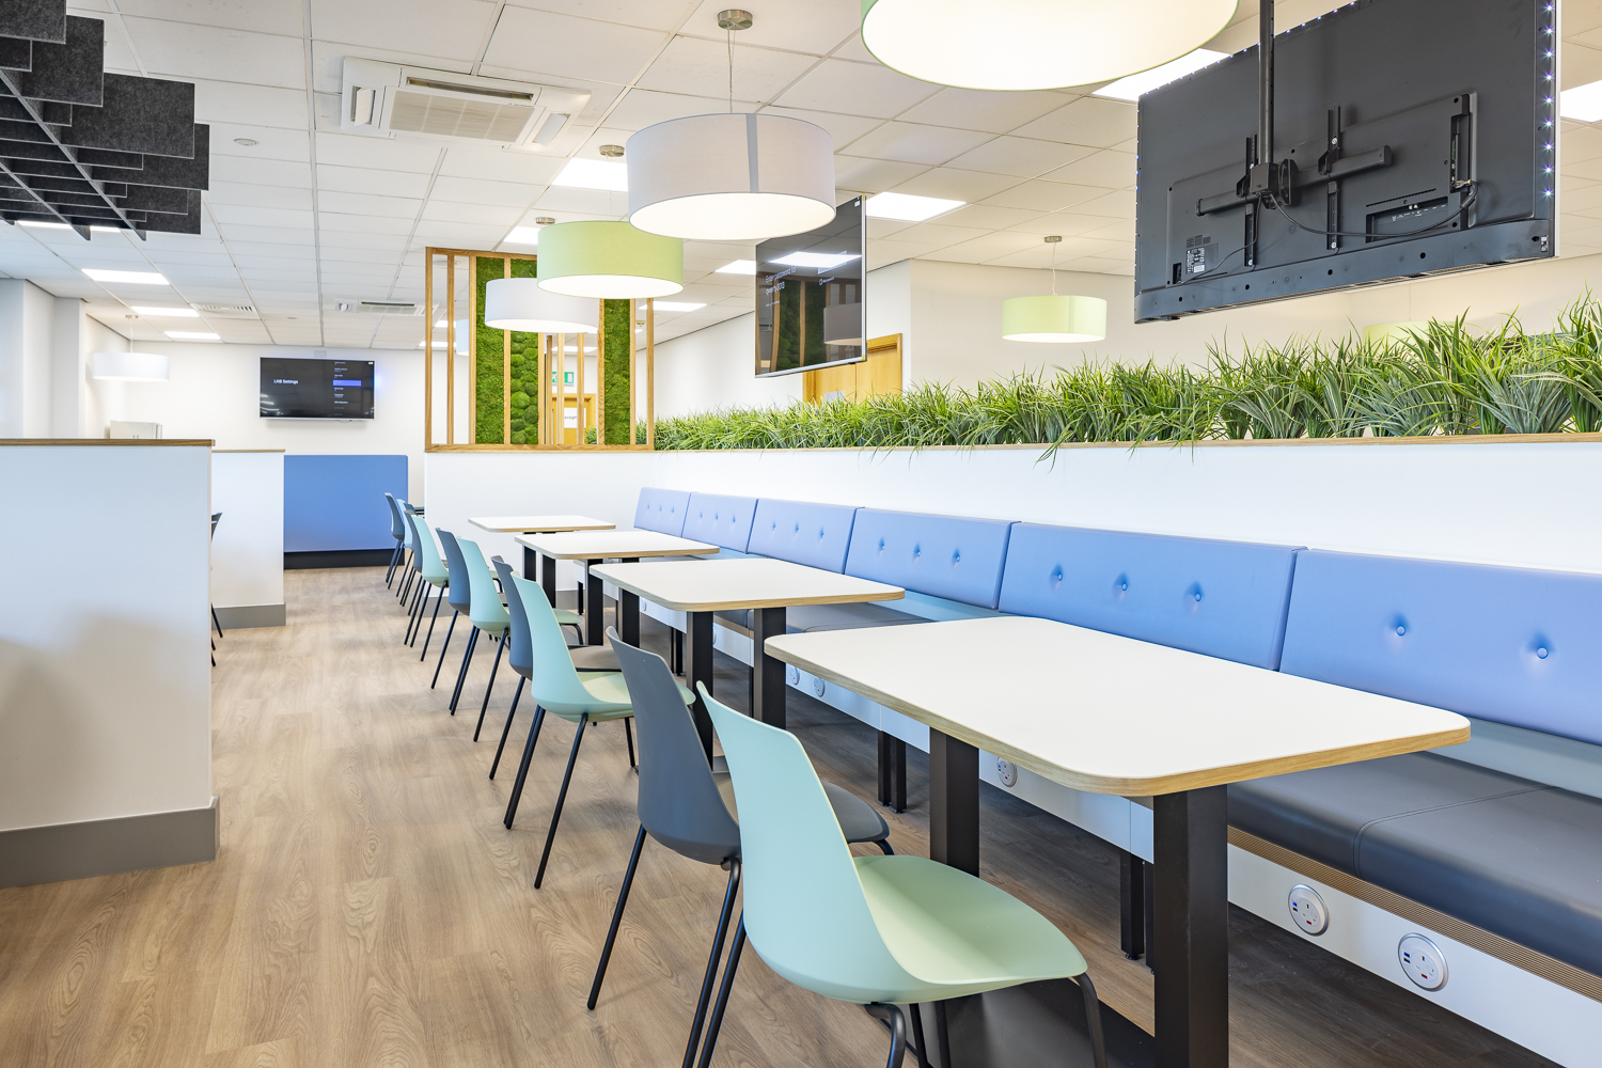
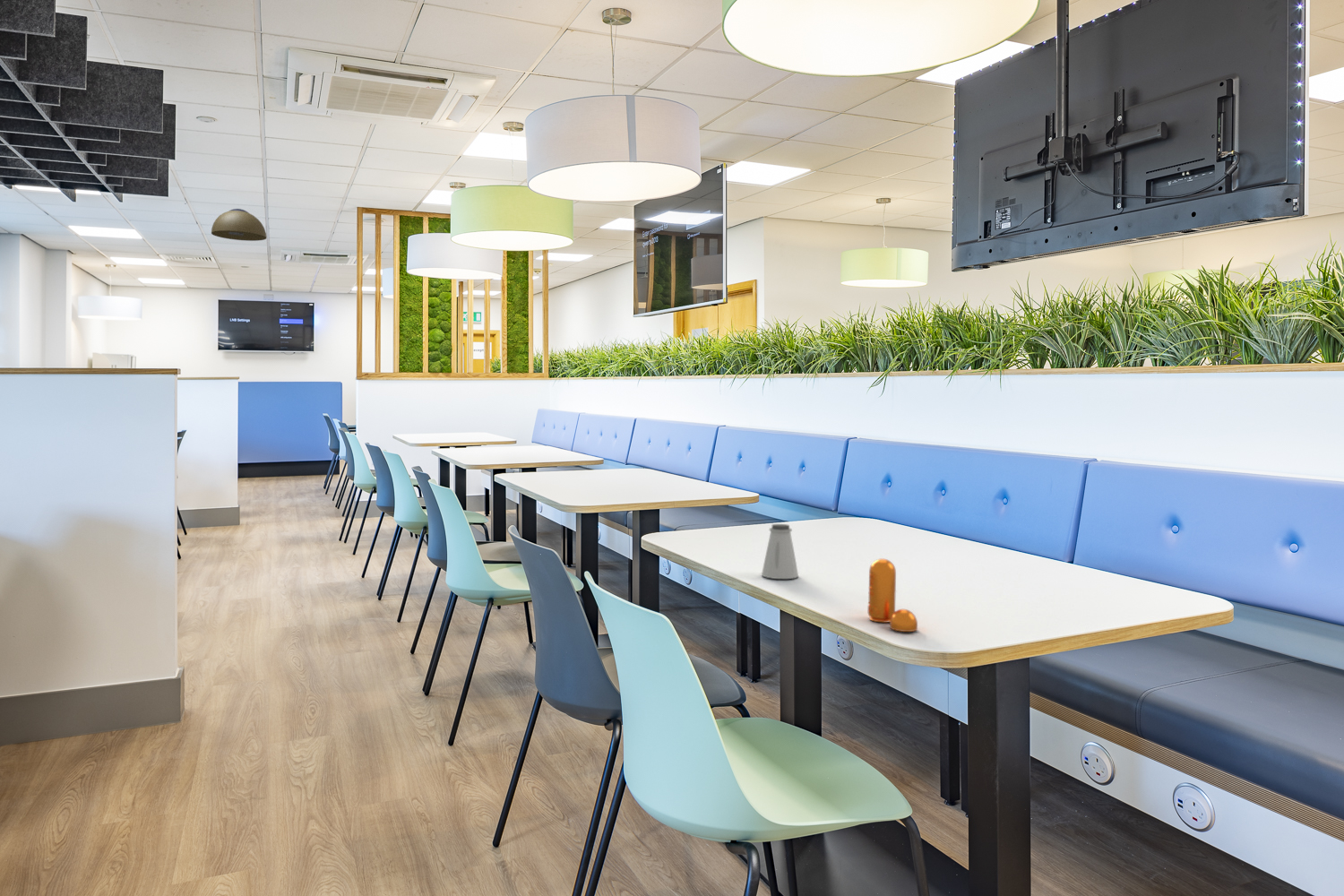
+ lamp shade (238, 222)
+ saltshaker (780, 550)
+ pepper shaker (892, 592)
